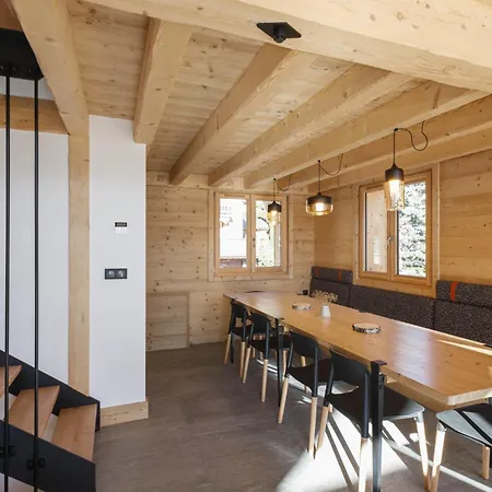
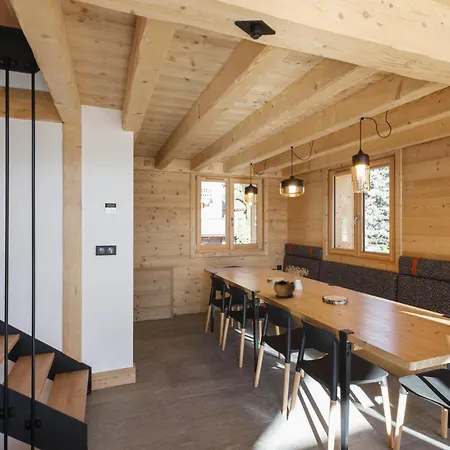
+ decorative bowl (284, 287)
